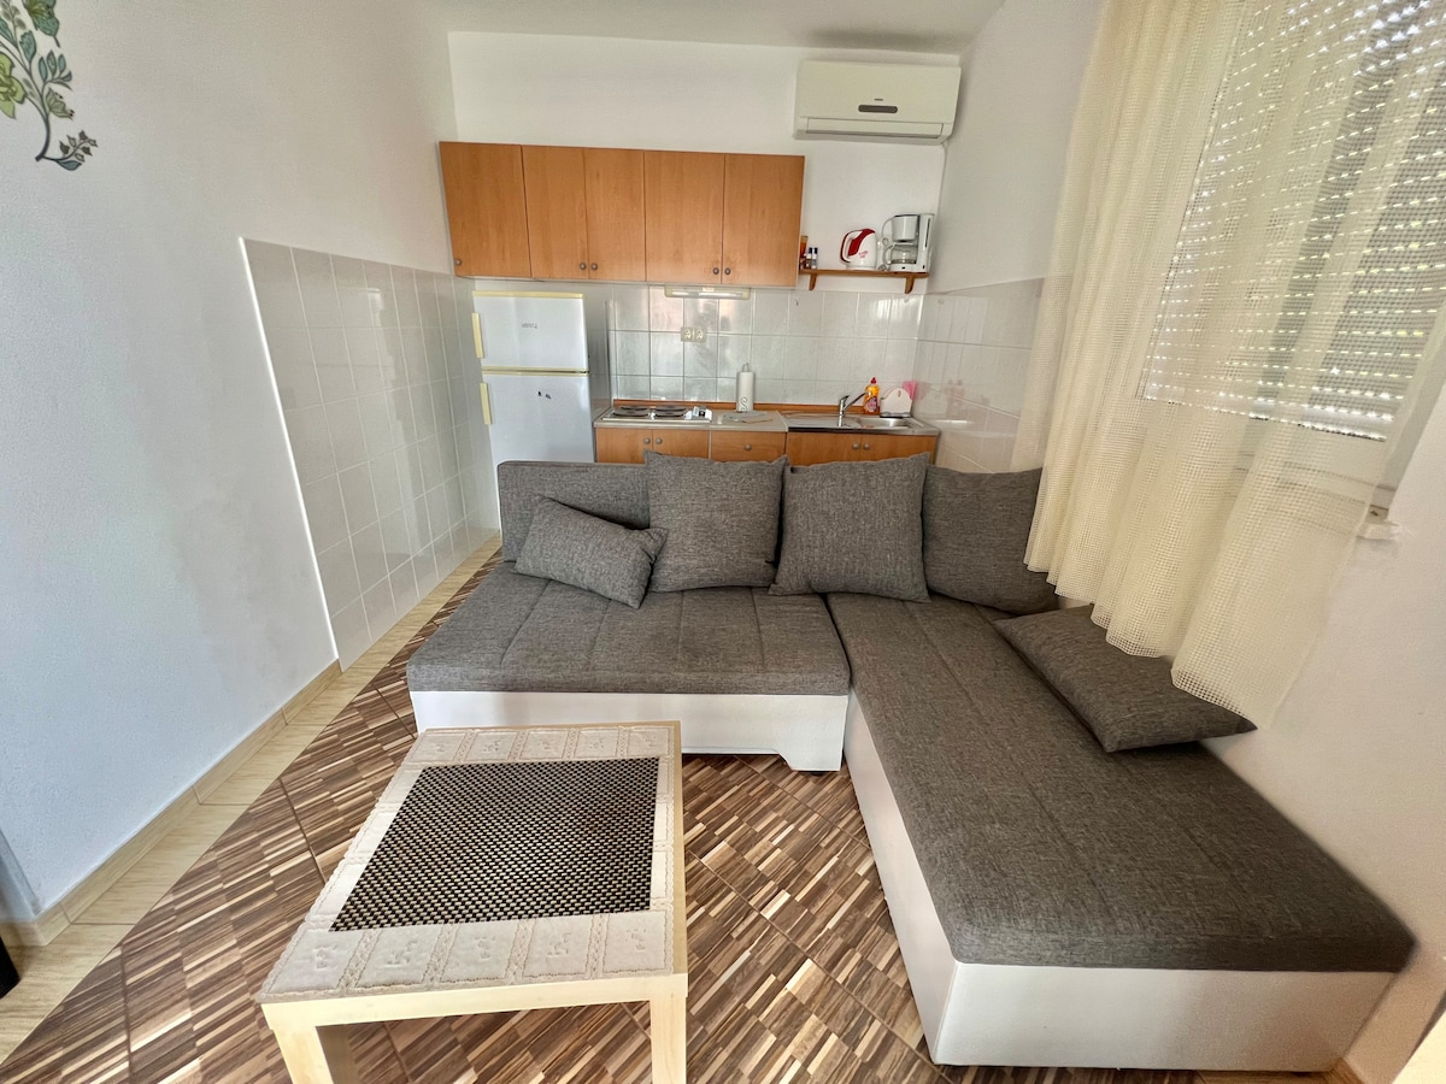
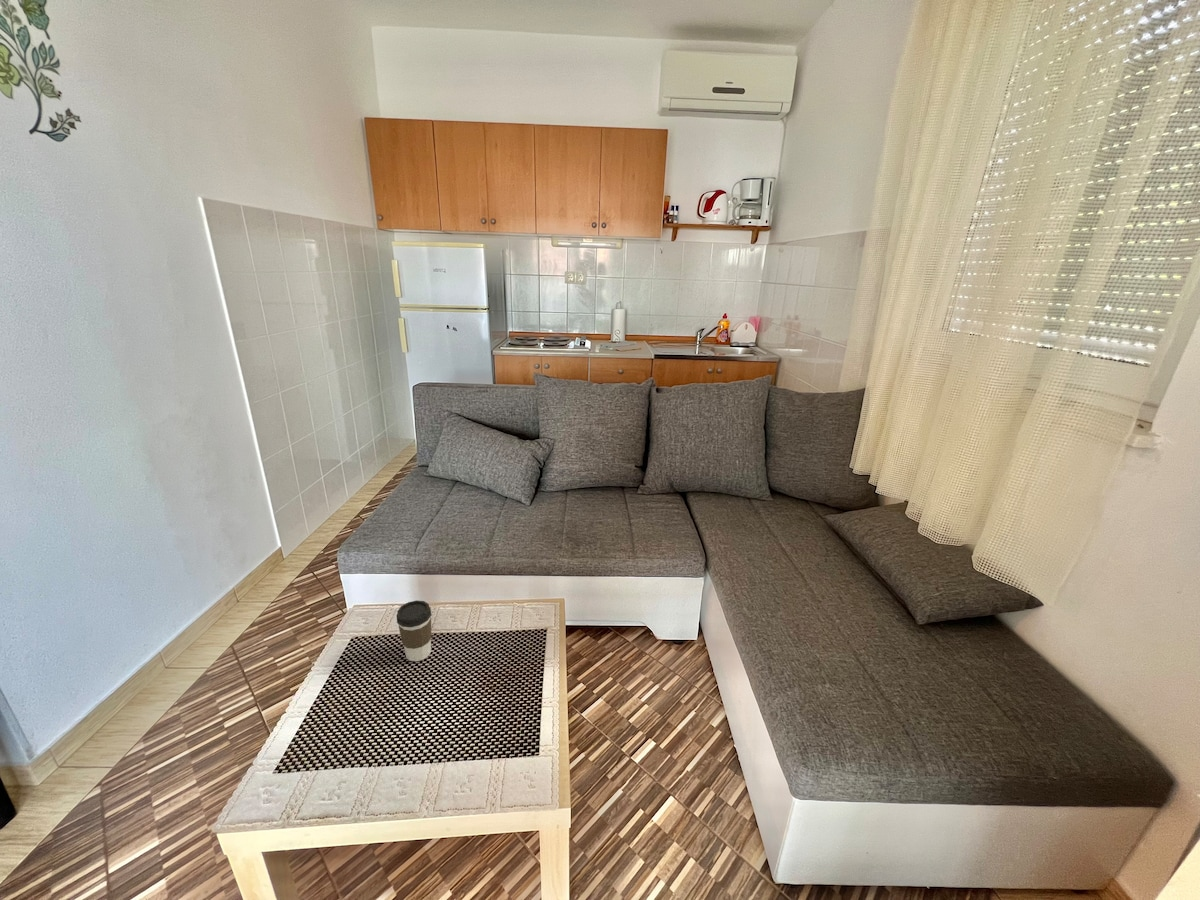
+ coffee cup (416, 631)
